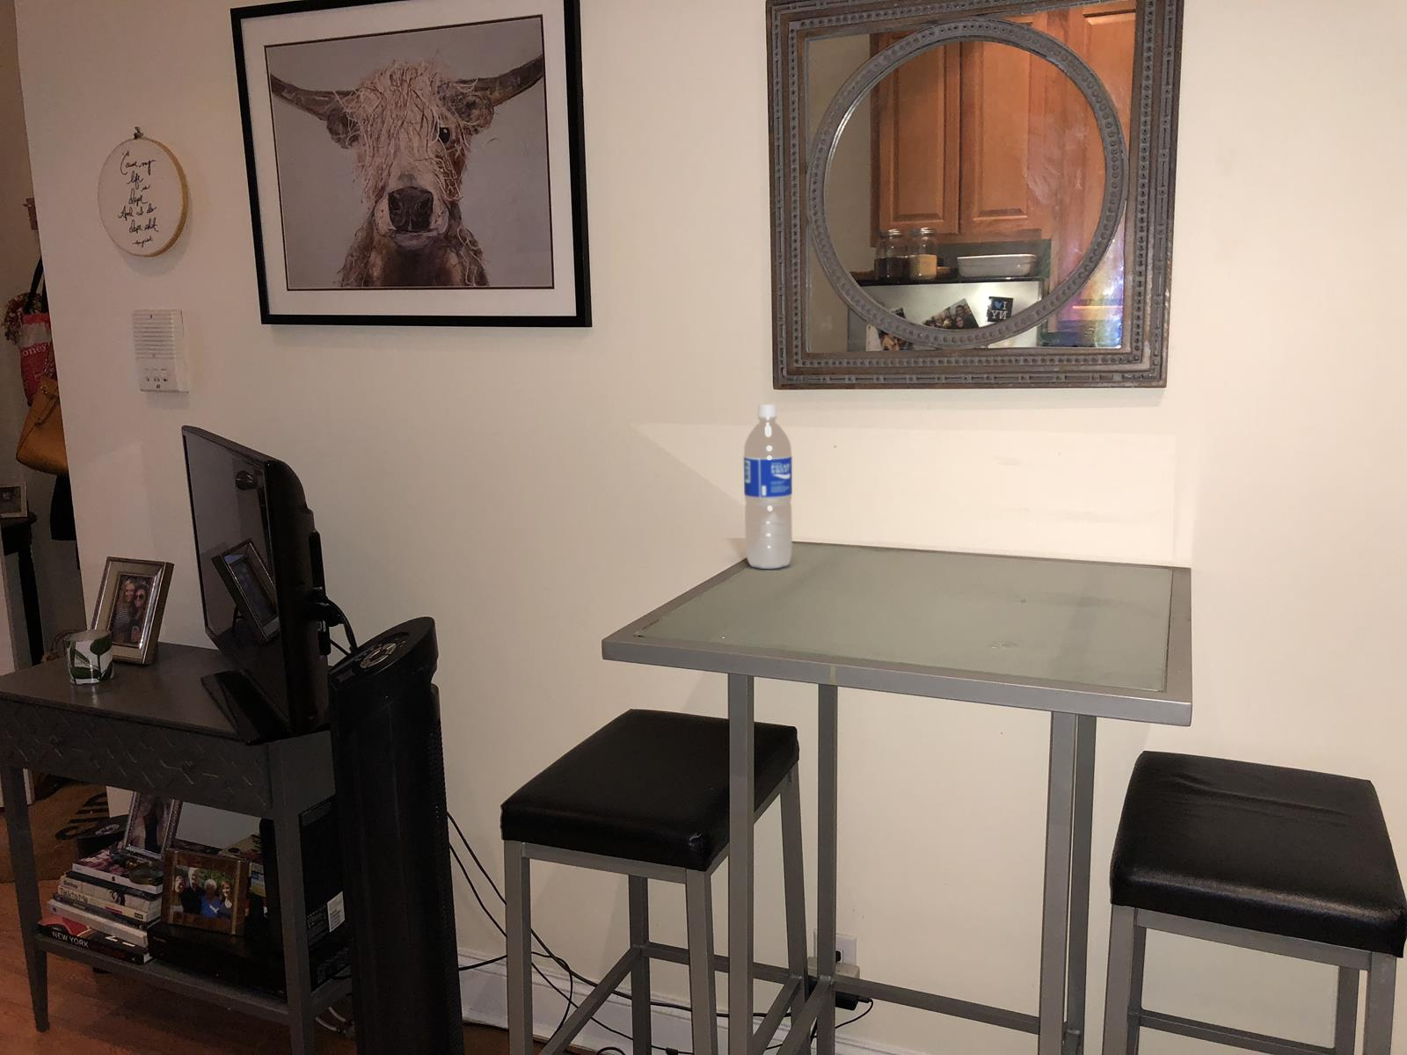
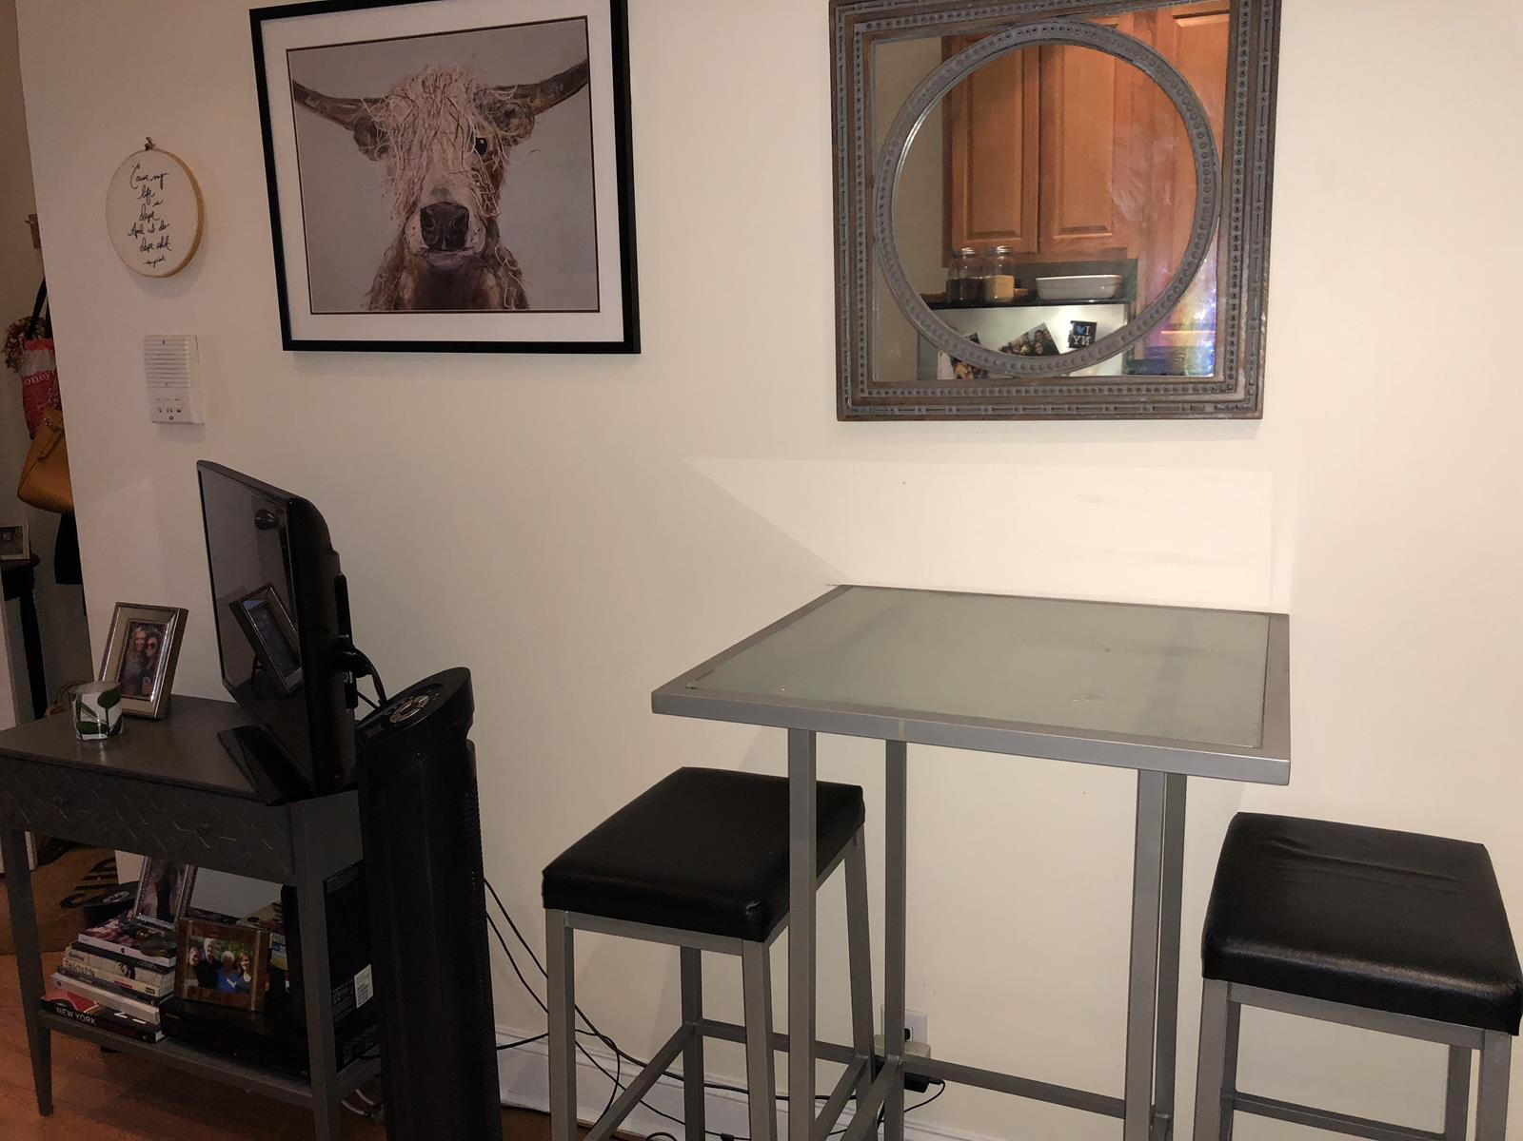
- water bottle (768, 485)
